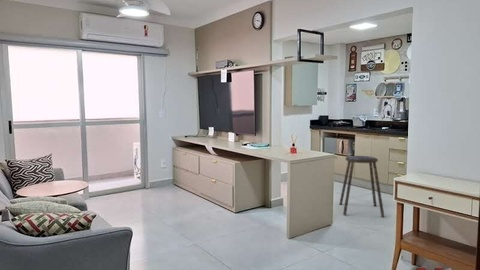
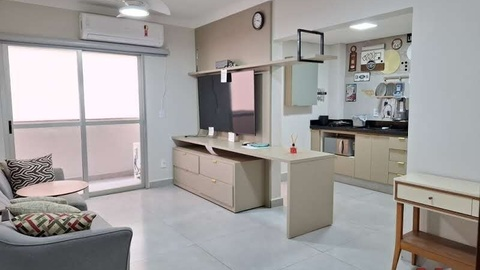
- stool (371, 184)
